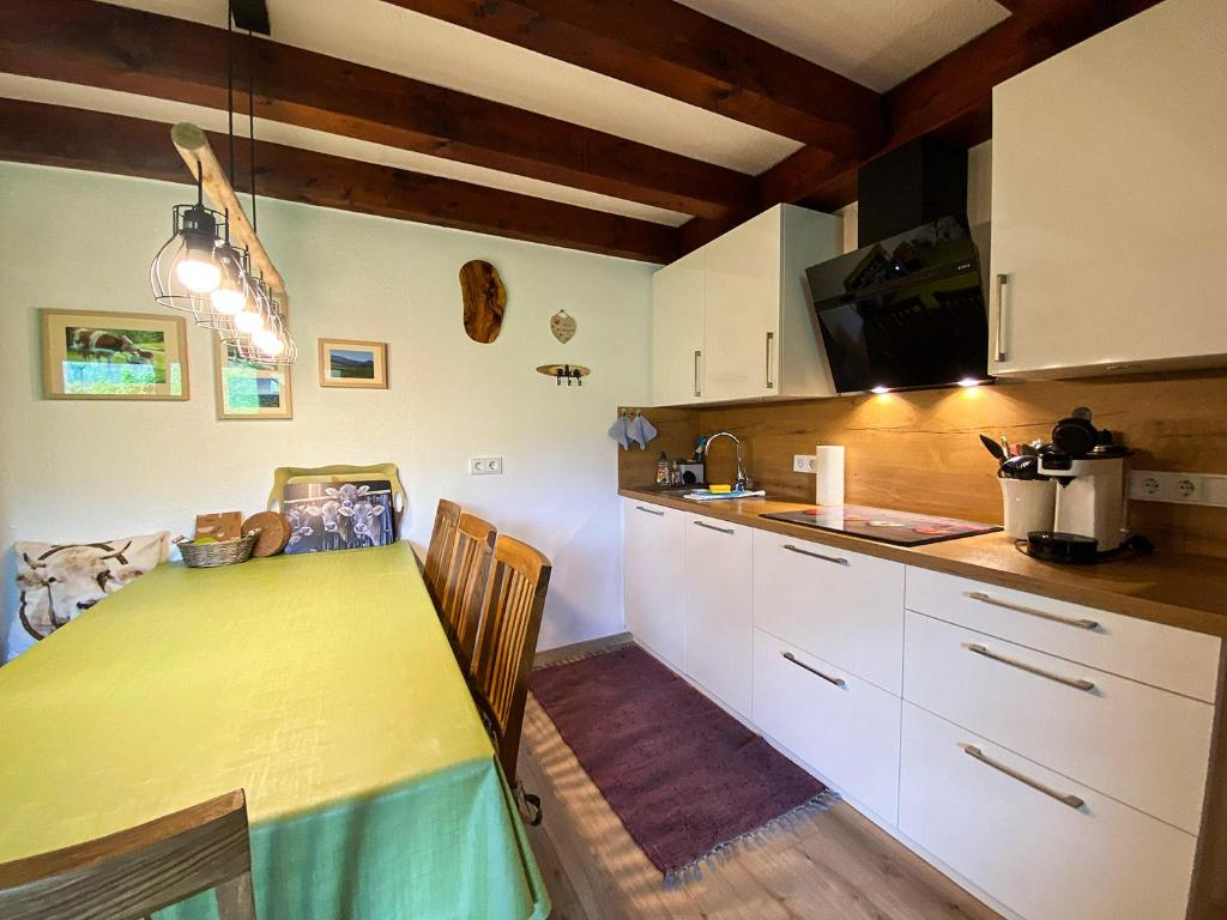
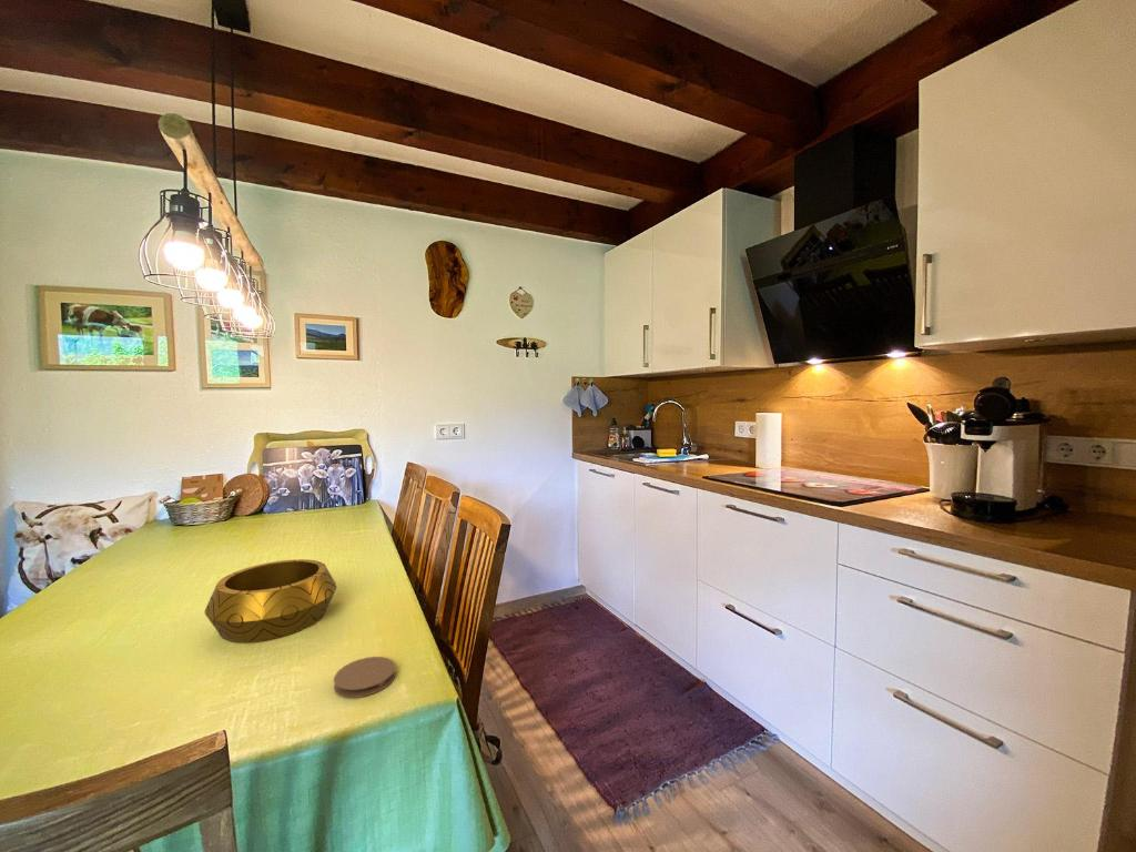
+ decorative bowl (274, 597)
+ coaster (365, 676)
